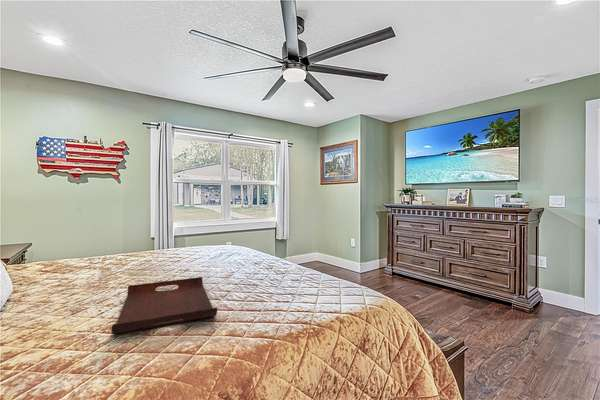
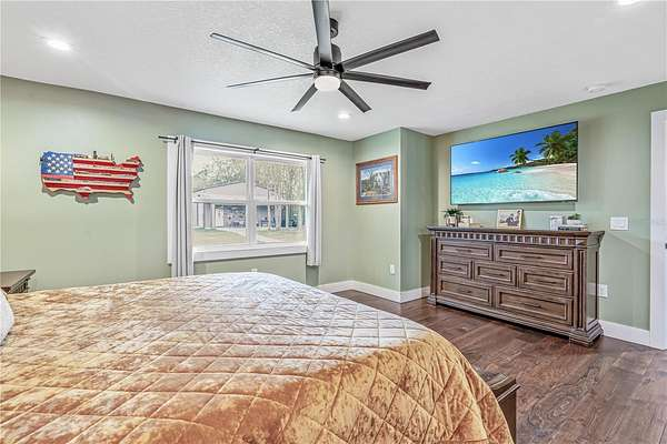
- serving tray (167, 300)
